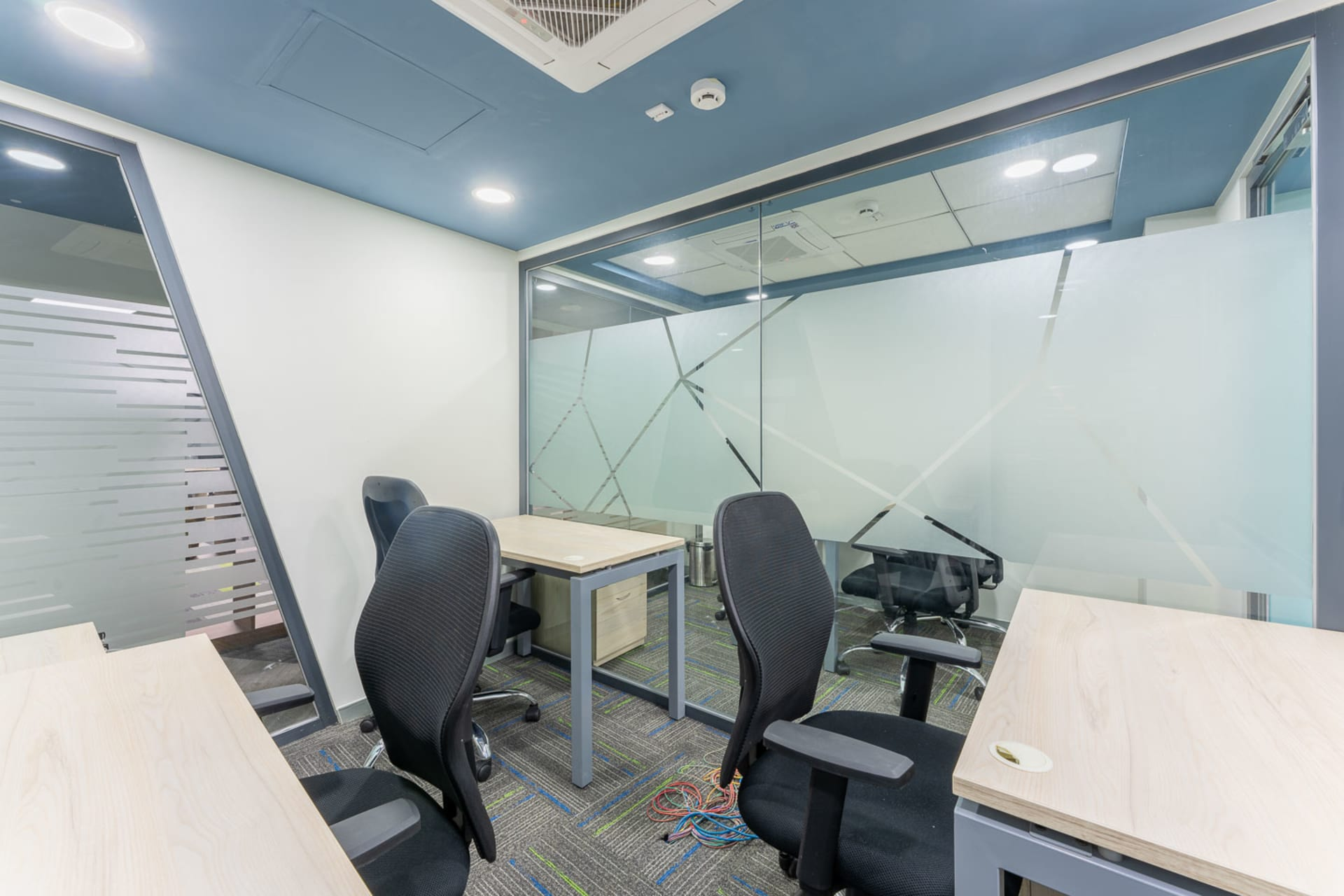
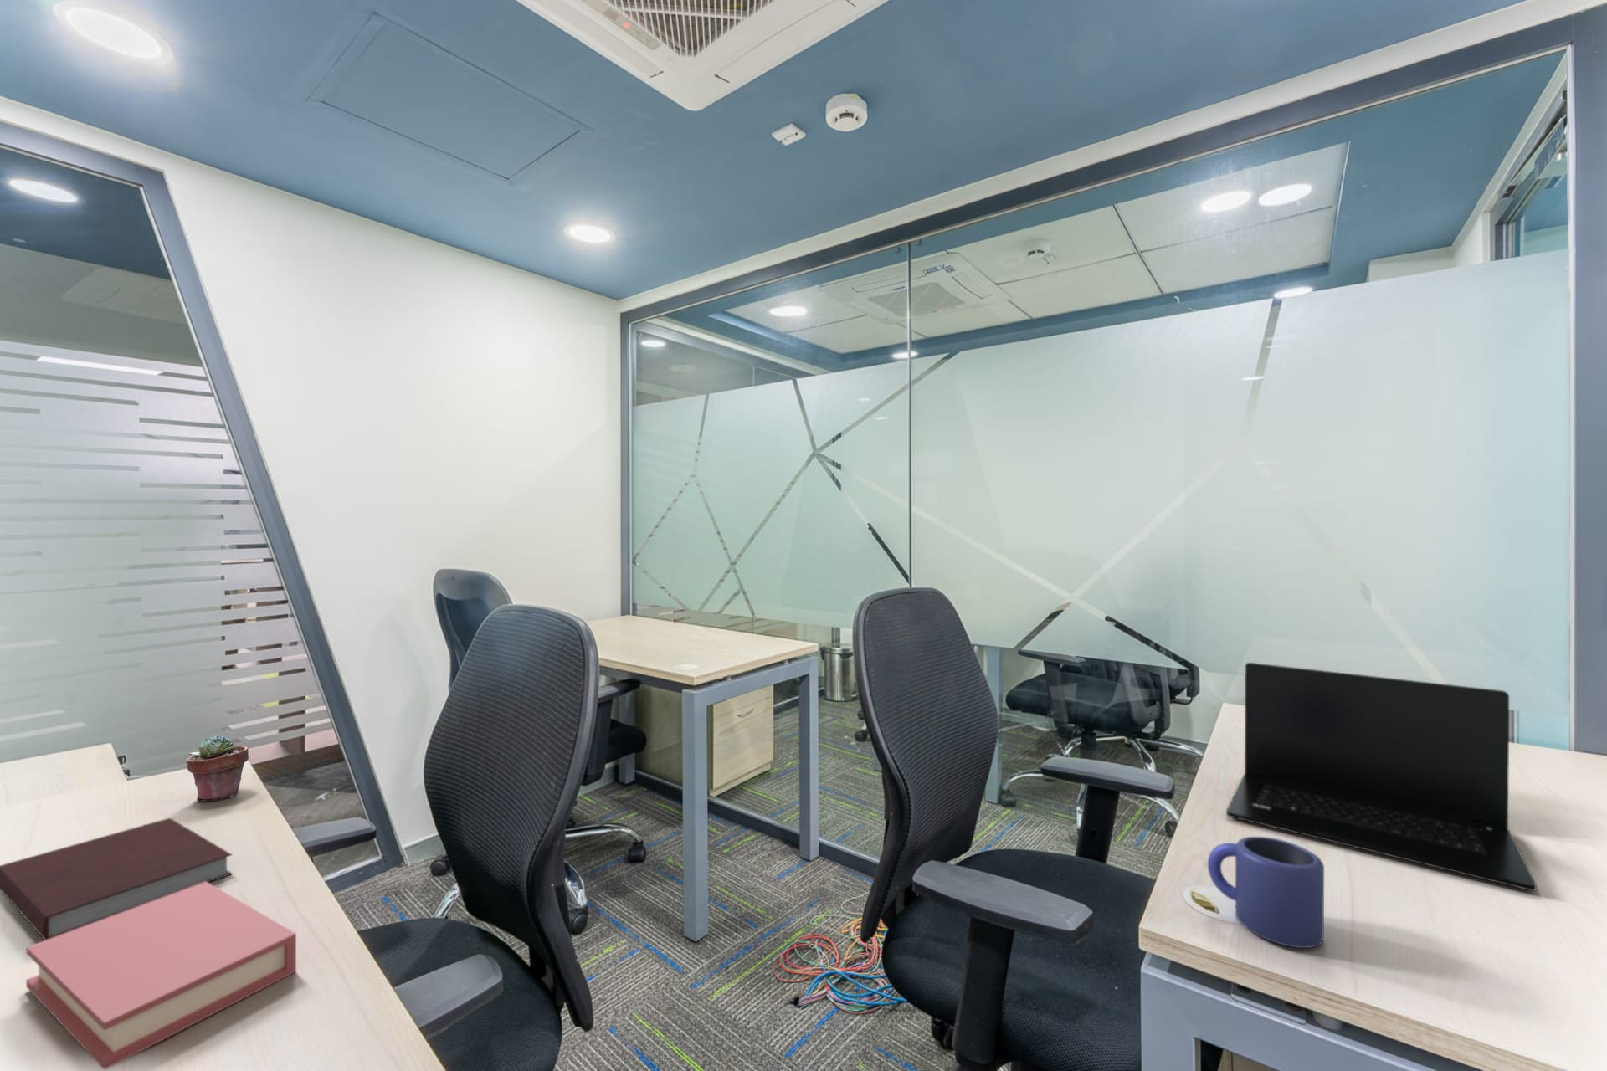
+ laptop (1363, 755)
+ book (163, 960)
+ notebook (116, 870)
+ mug (1263, 883)
+ potted succulent (218, 765)
